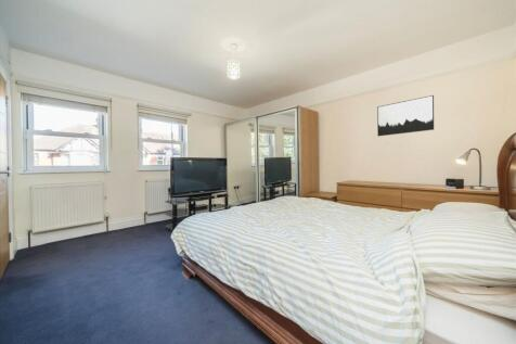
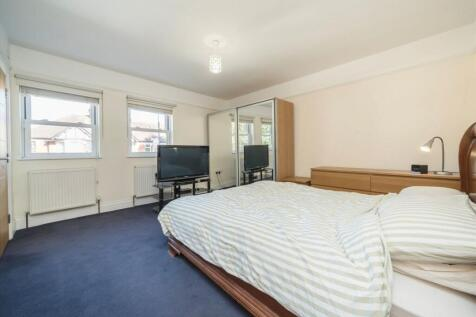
- wall art (403, 117)
